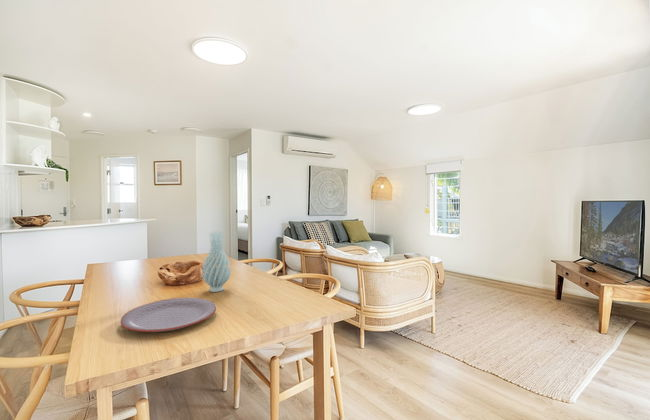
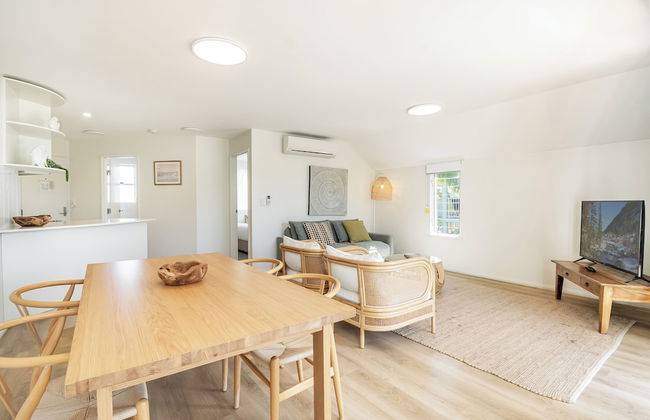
- plate (171, 315)
- vase (216, 260)
